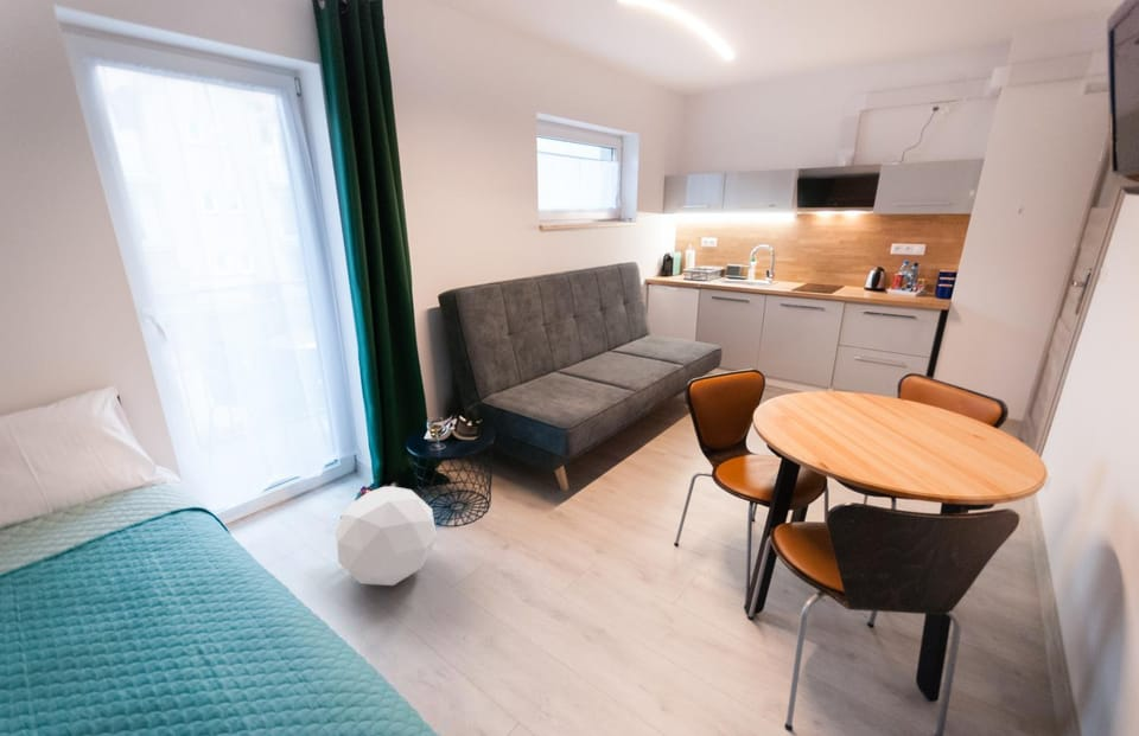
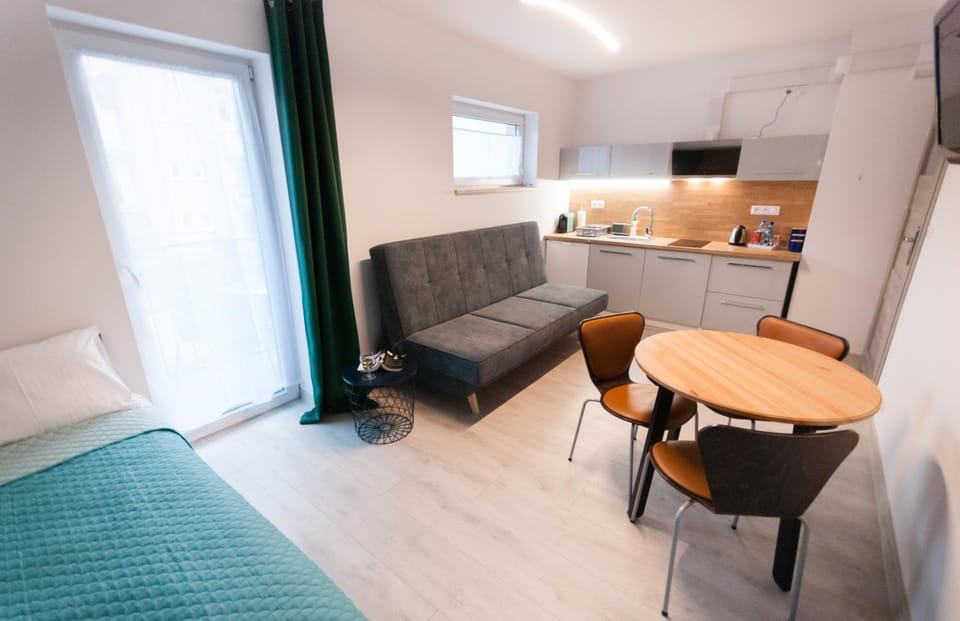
- pouf (381, 532)
